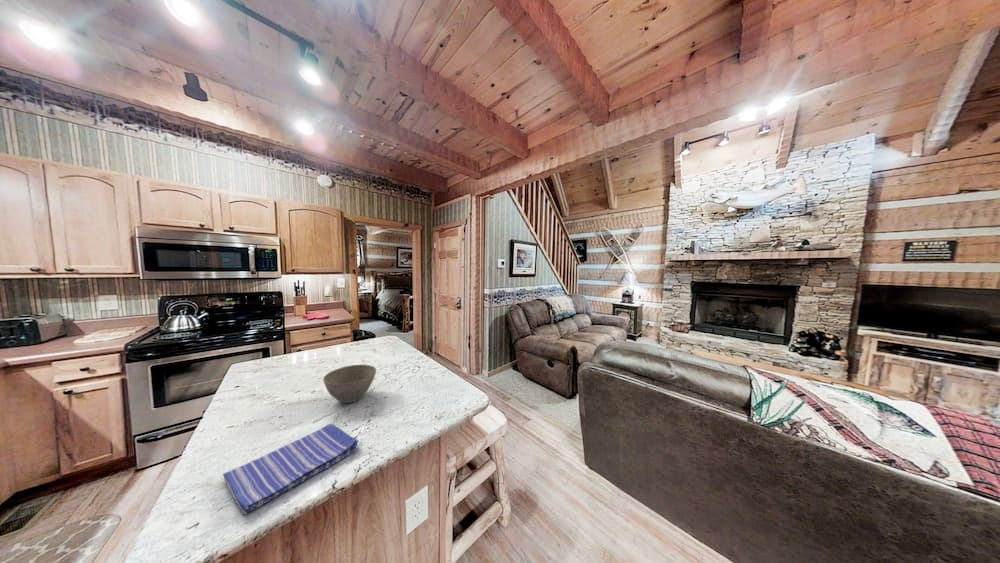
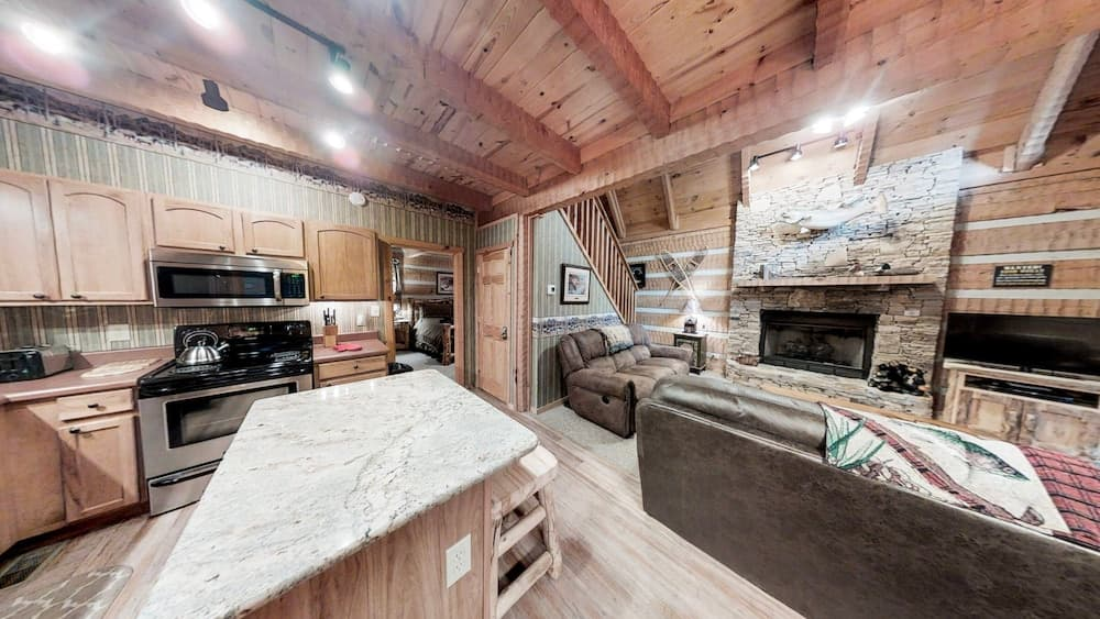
- bowl (351, 386)
- dish towel (297, 457)
